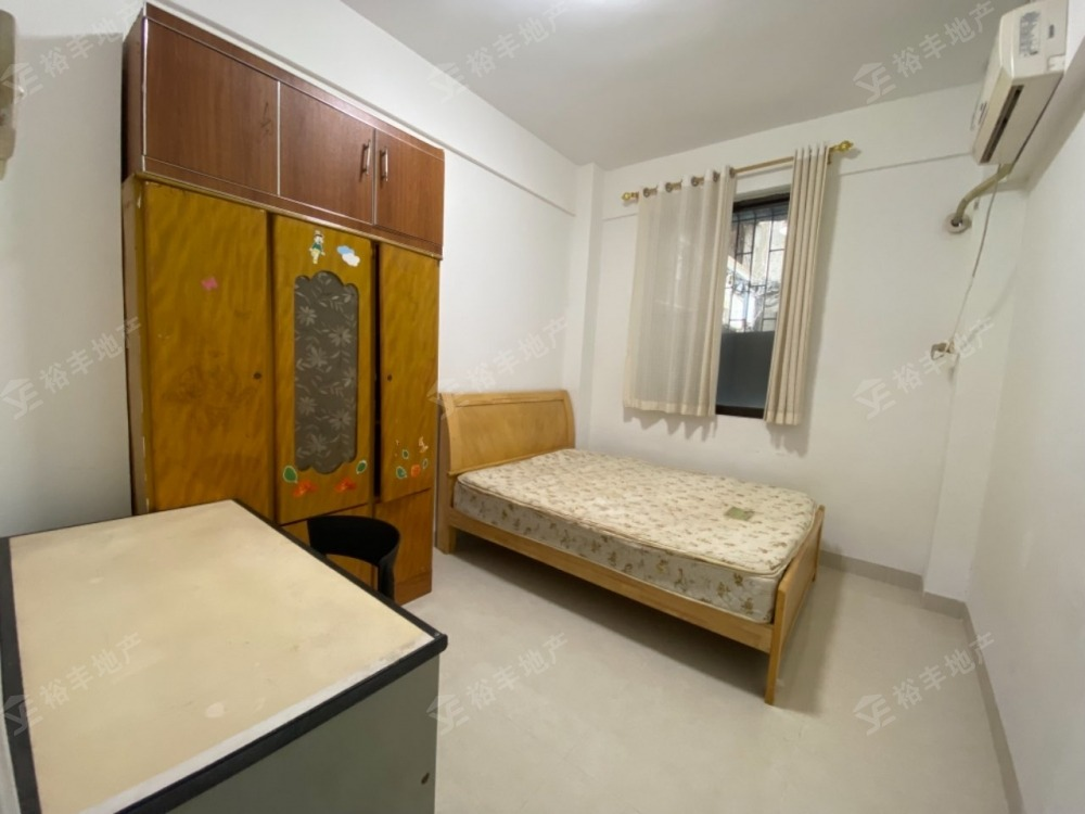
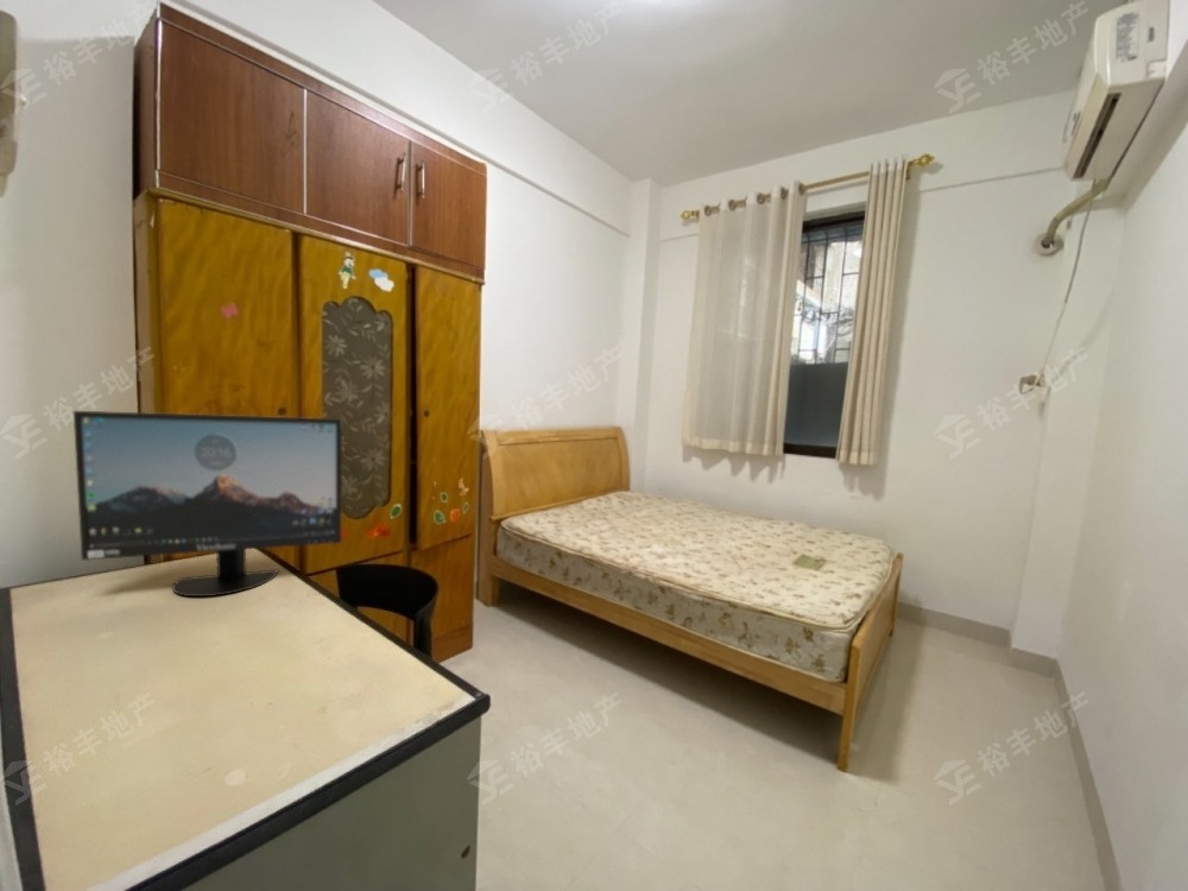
+ monitor (223, 501)
